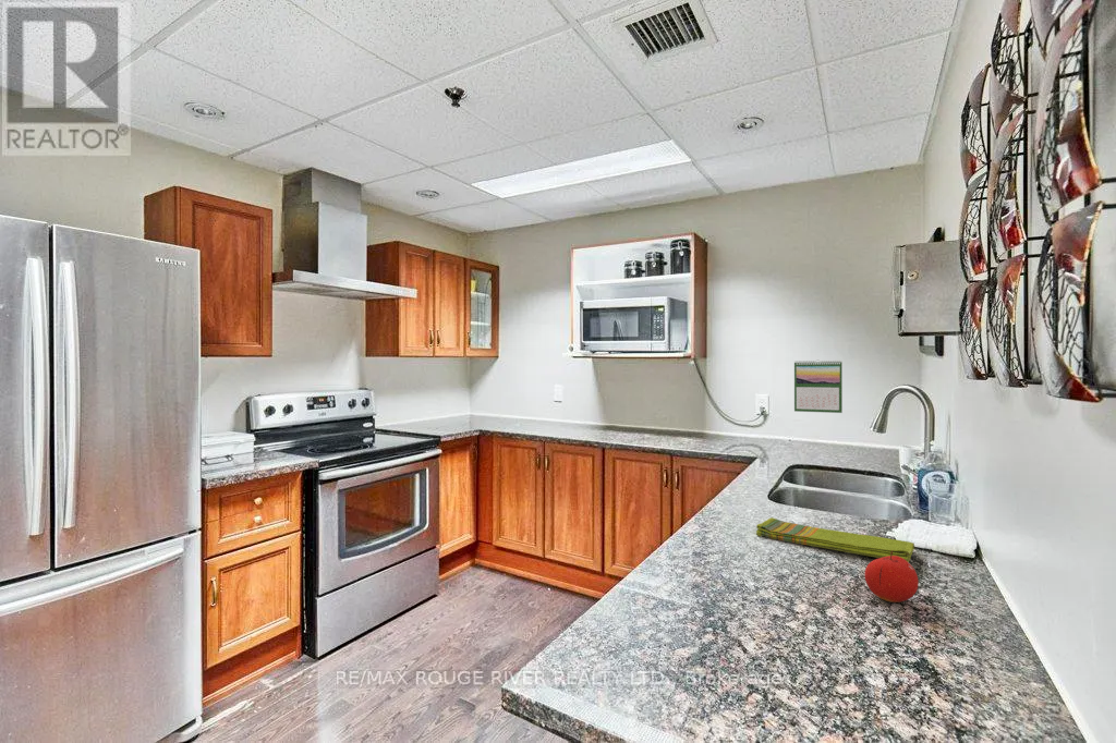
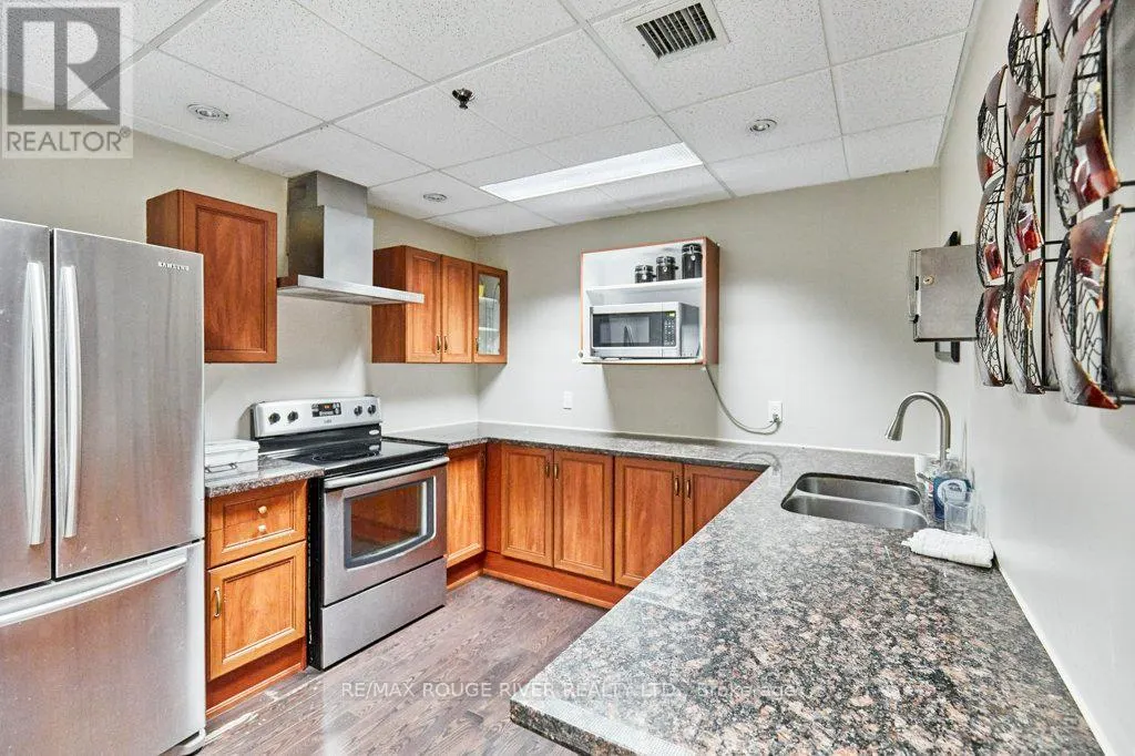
- fruit (890, 574)
- calendar (817, 386)
- dish towel (832, 536)
